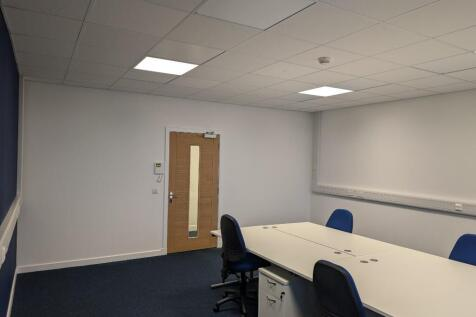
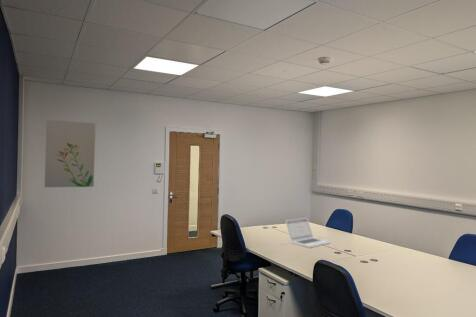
+ wall art (70, 154)
+ laptop (307, 231)
